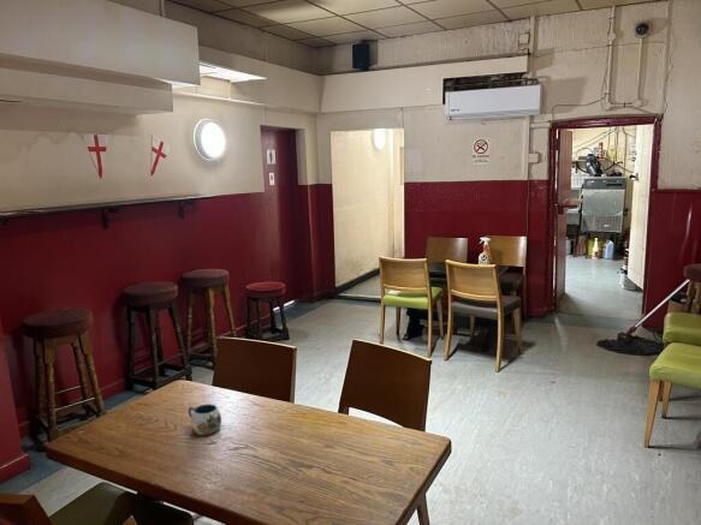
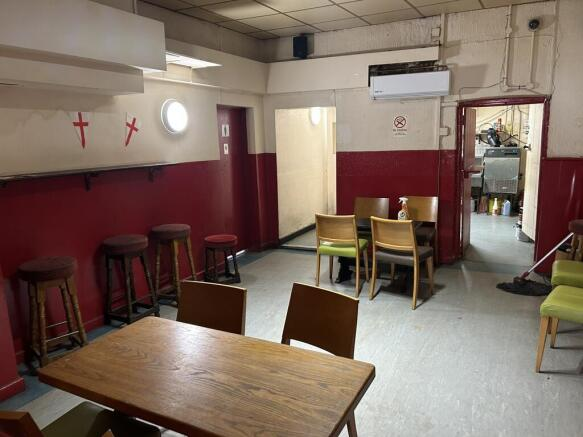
- mug (202, 418)
